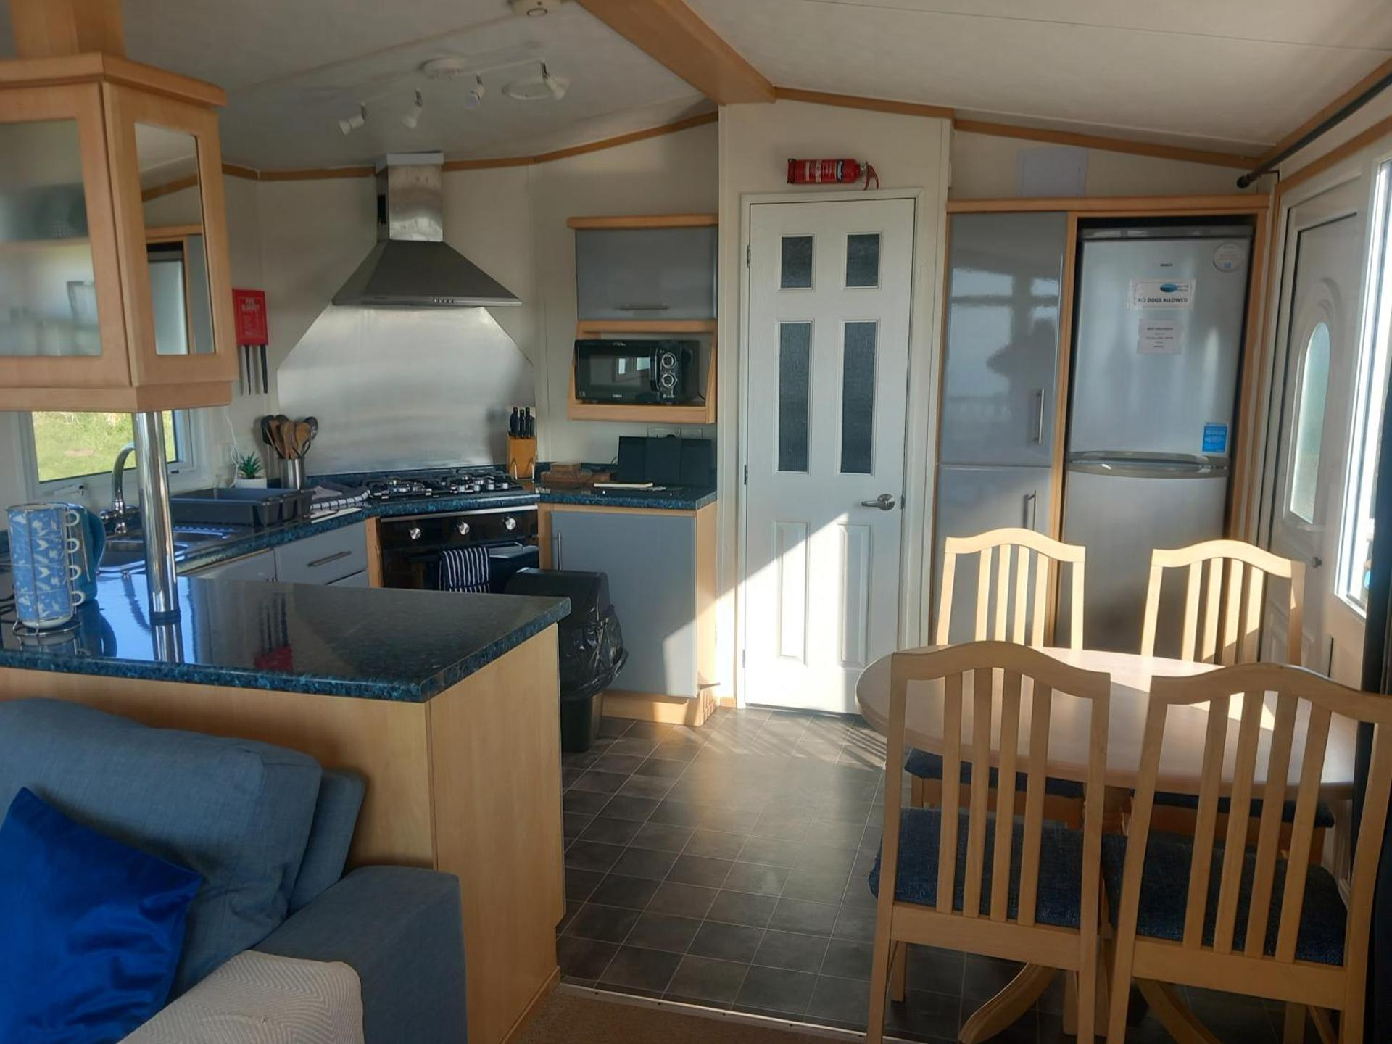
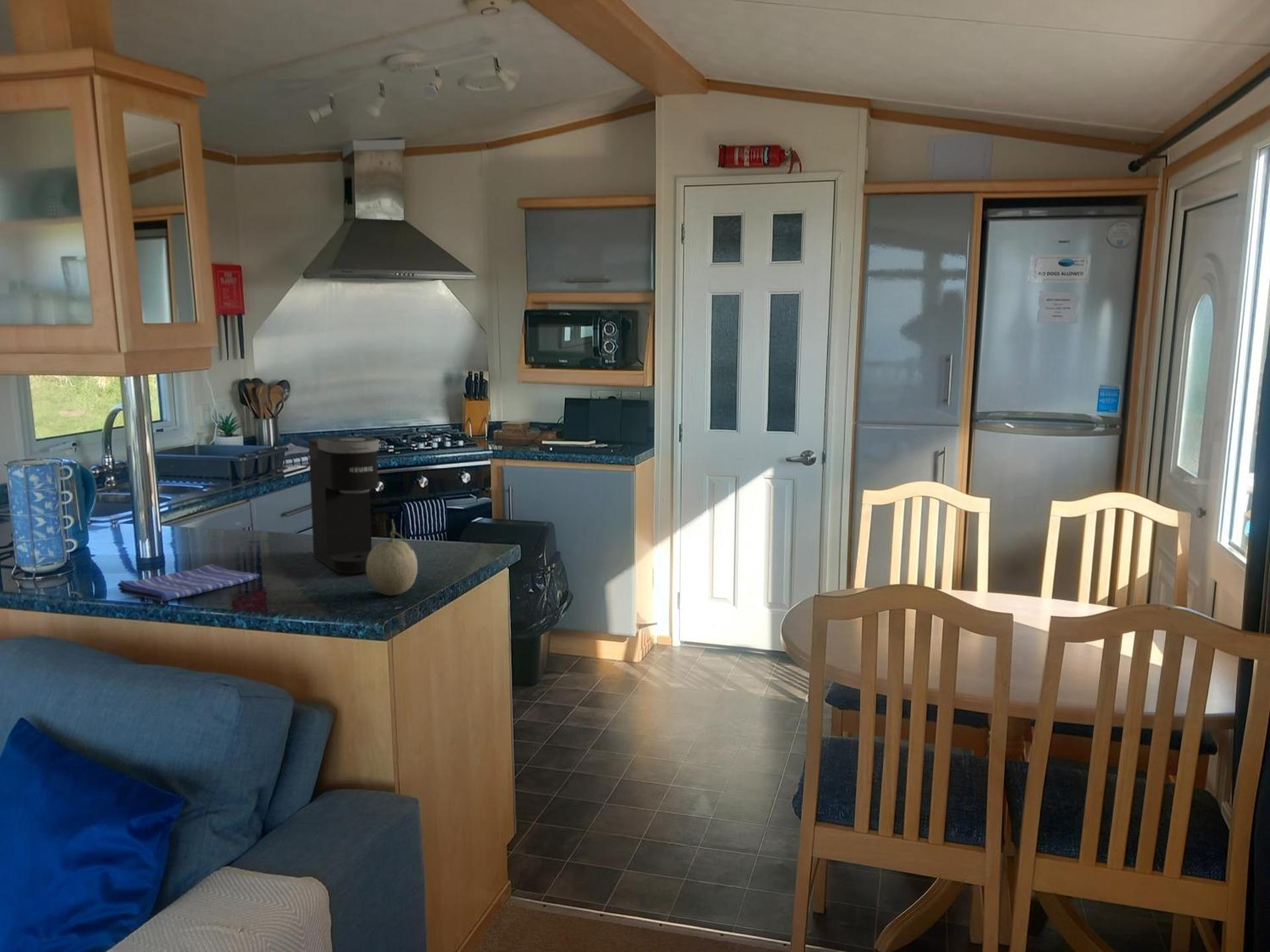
+ coffee maker (344, 500)
+ fruit (393, 559)
+ dish towel (189, 580)
